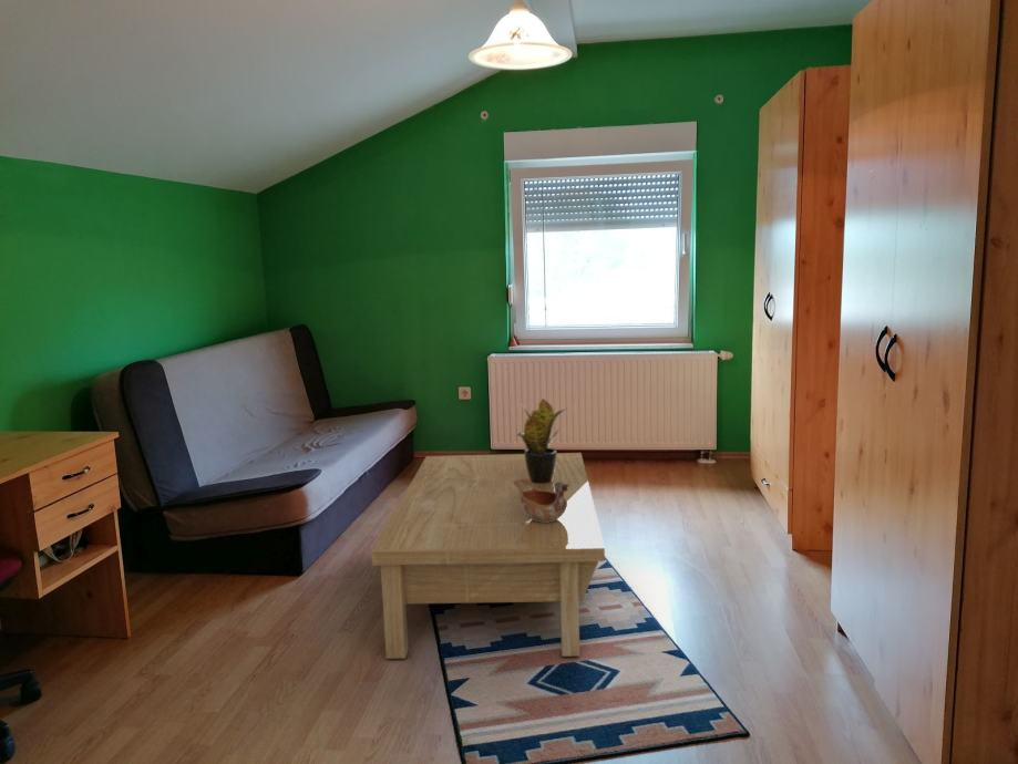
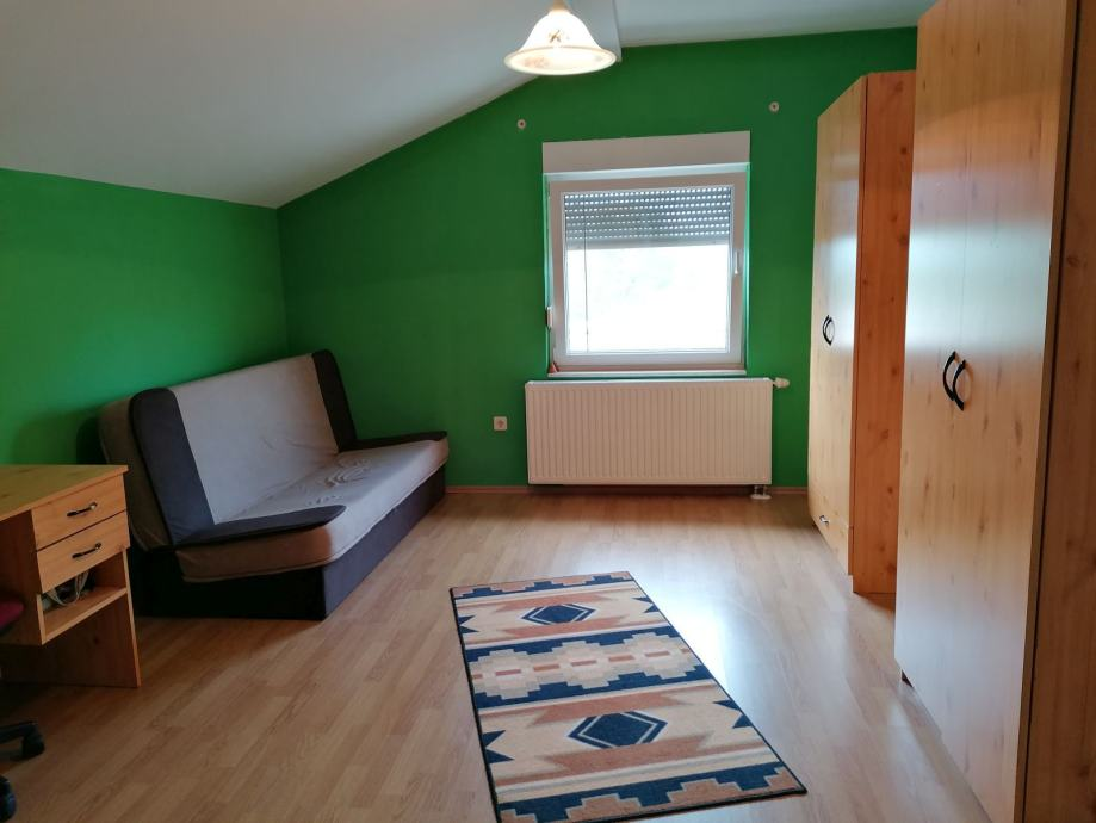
- coffee table (498, 537)
- potted plant (539, 436)
- ceramic bowl (541, 496)
